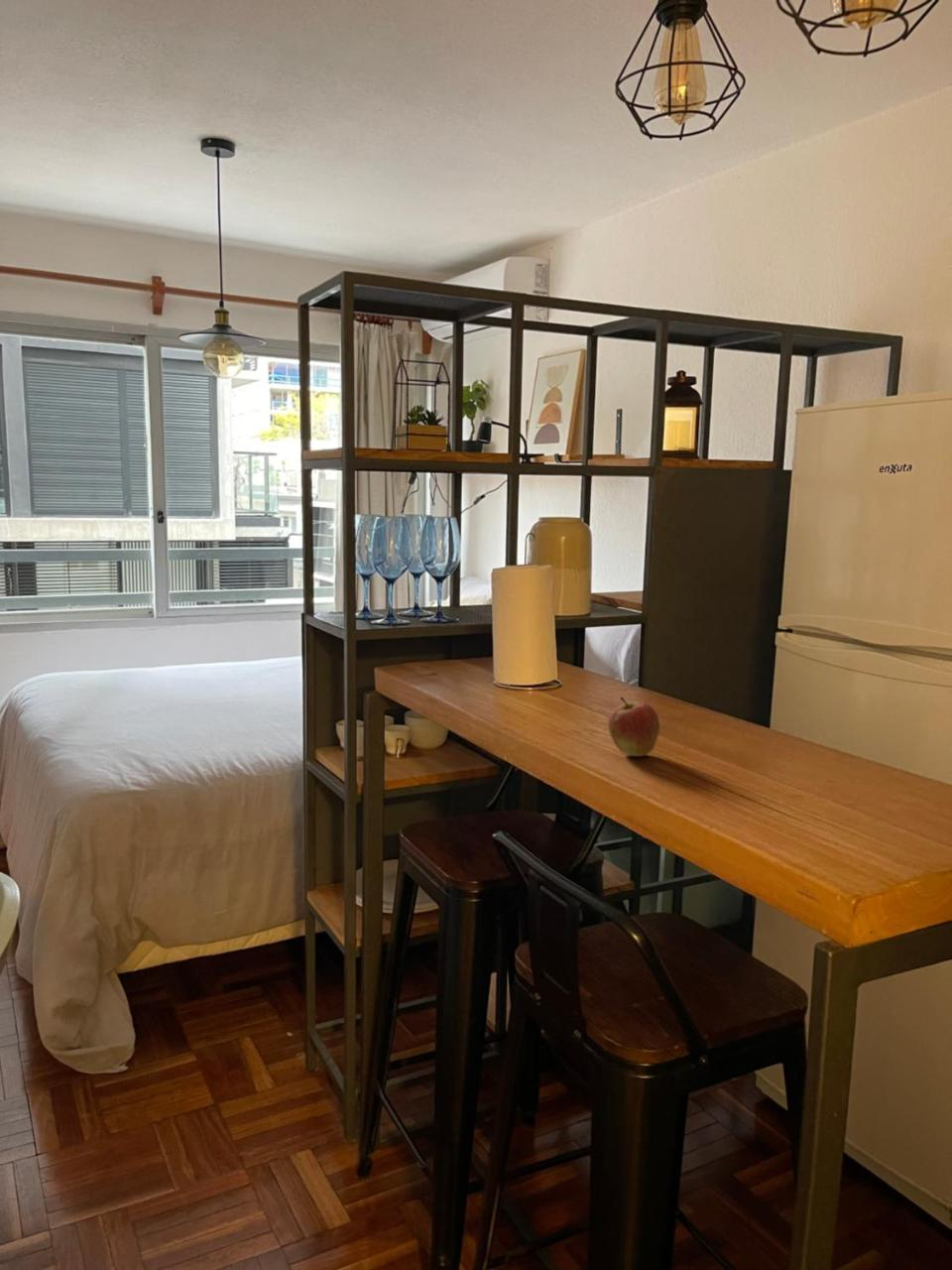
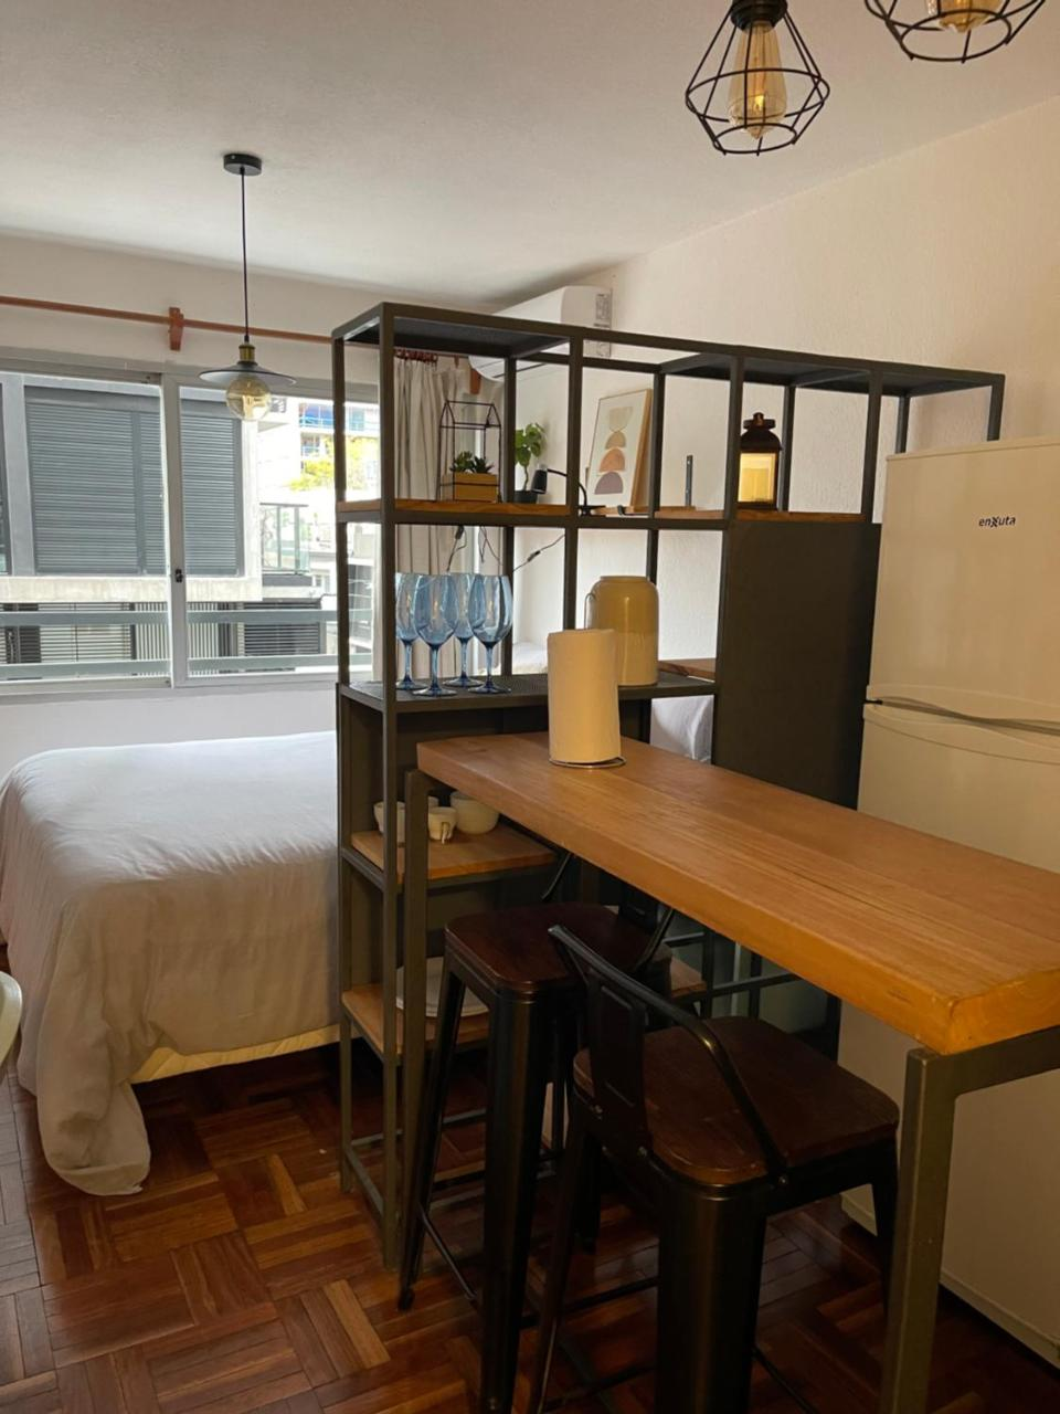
- fruit (634, 724)
